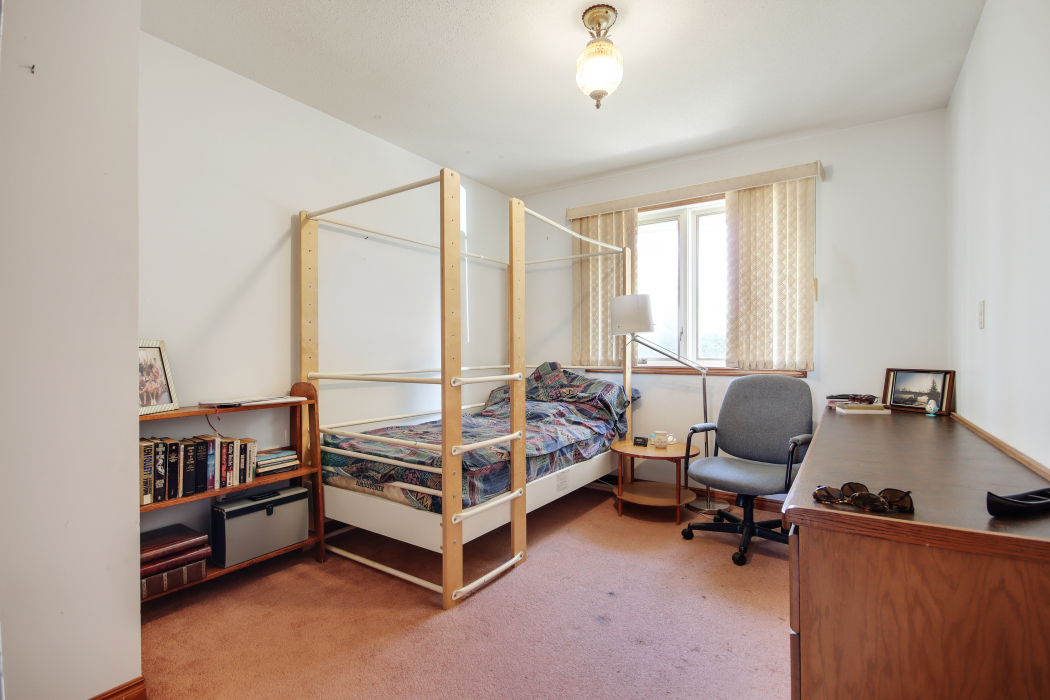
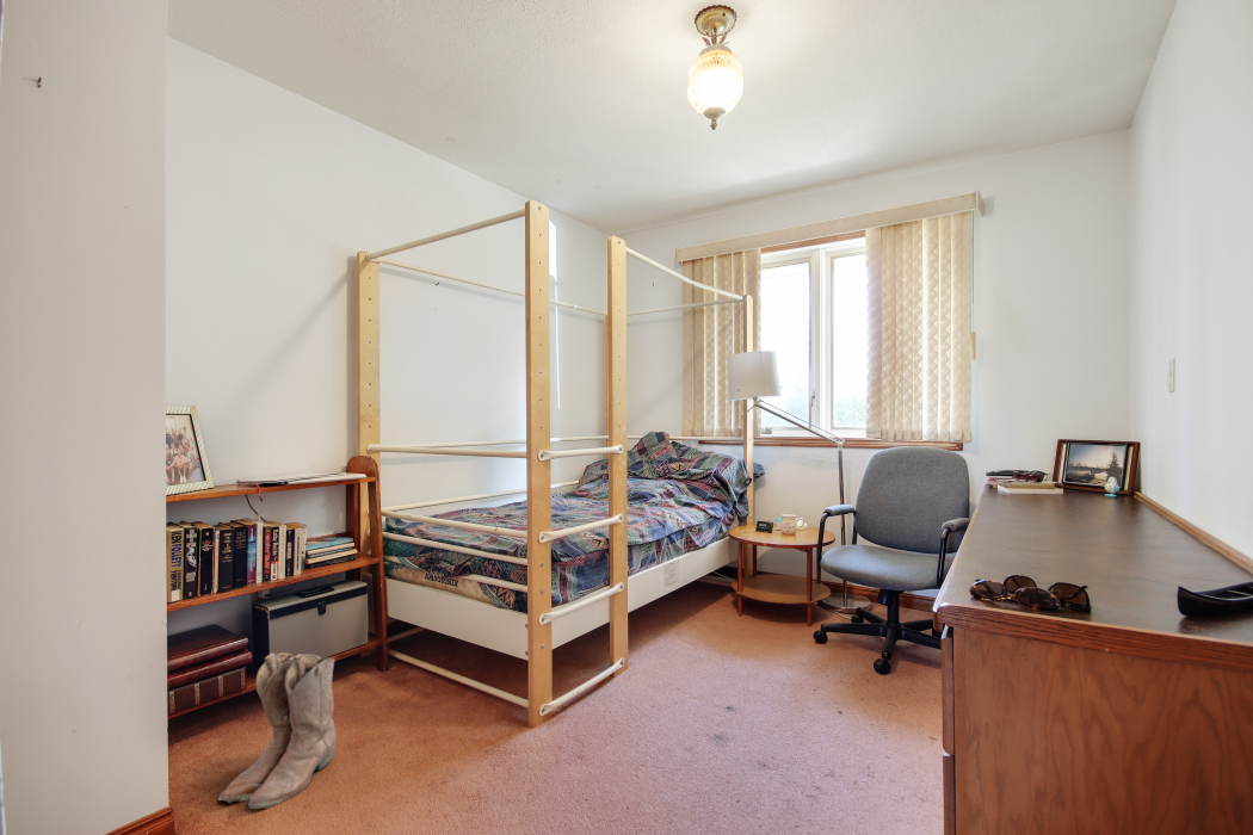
+ boots (282, 719)
